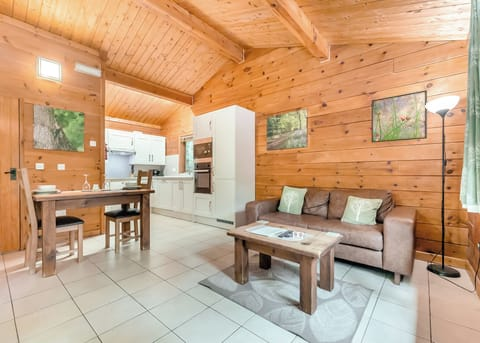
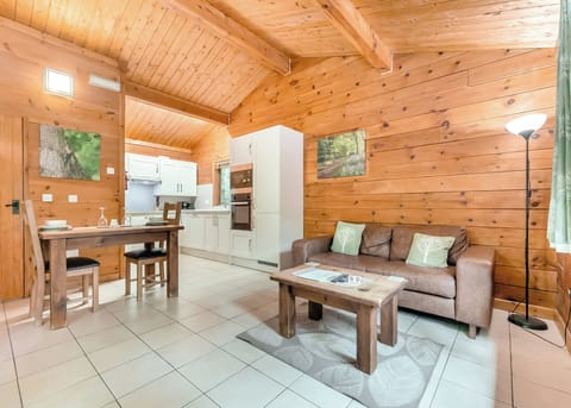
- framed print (397, 118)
